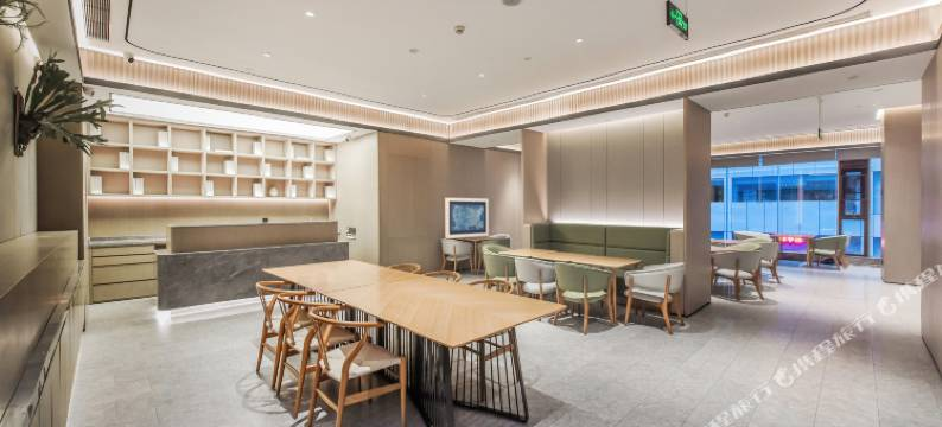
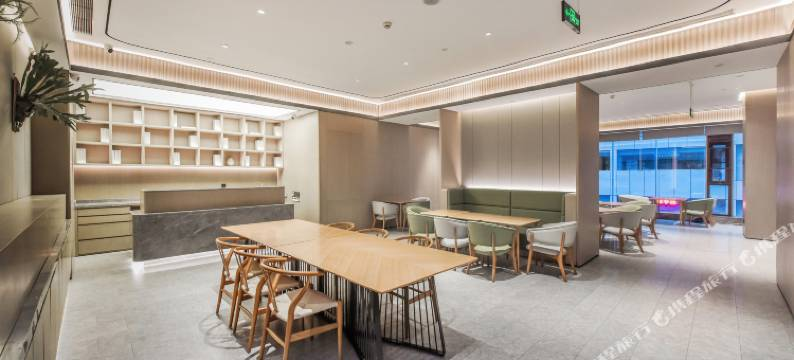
- wall art (467, 217)
